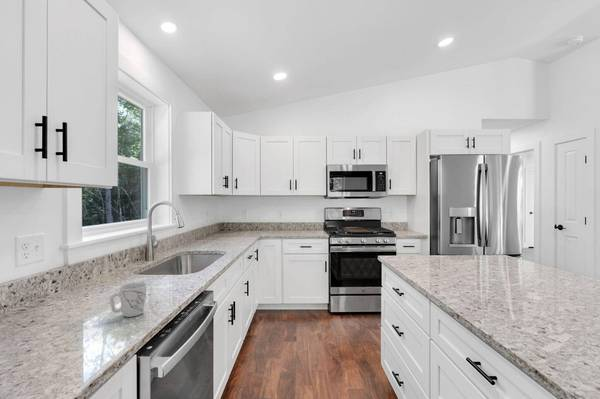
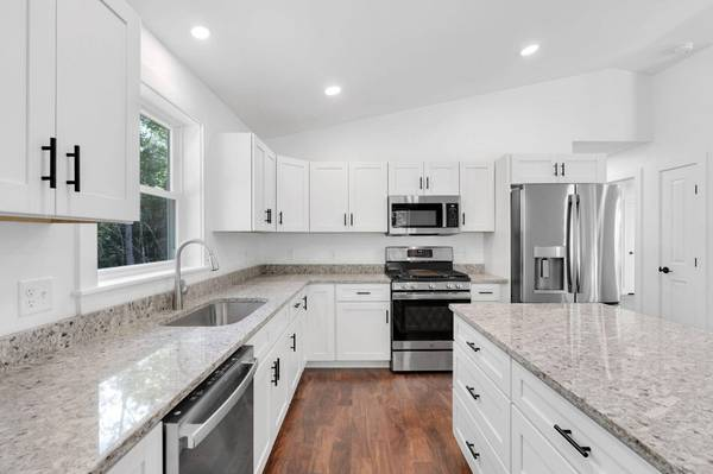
- mug (128, 300)
